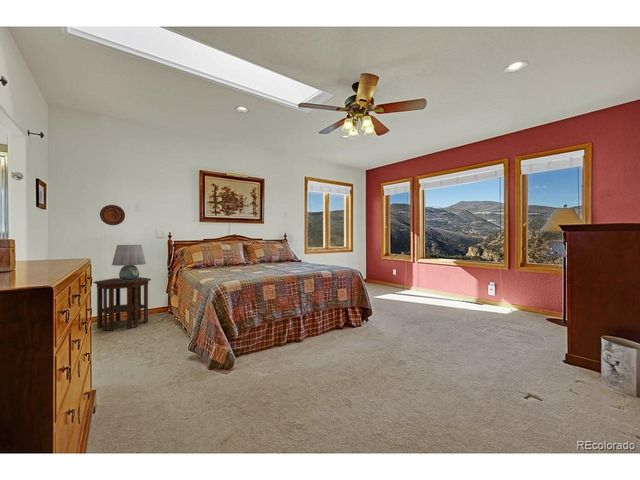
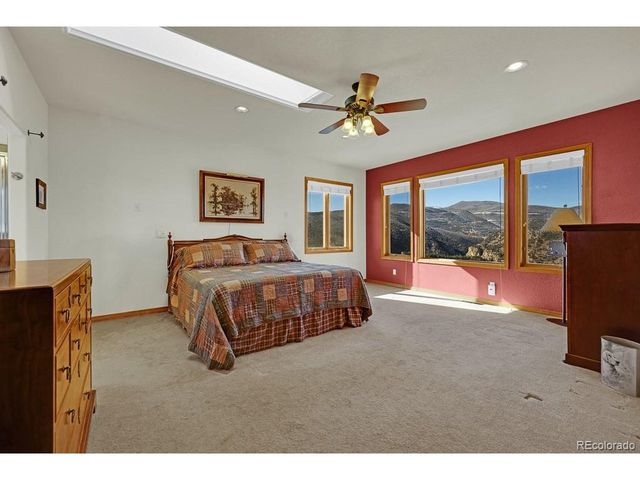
- decorative plate (112, 215)
- table lamp (129, 262)
- side table (125, 304)
